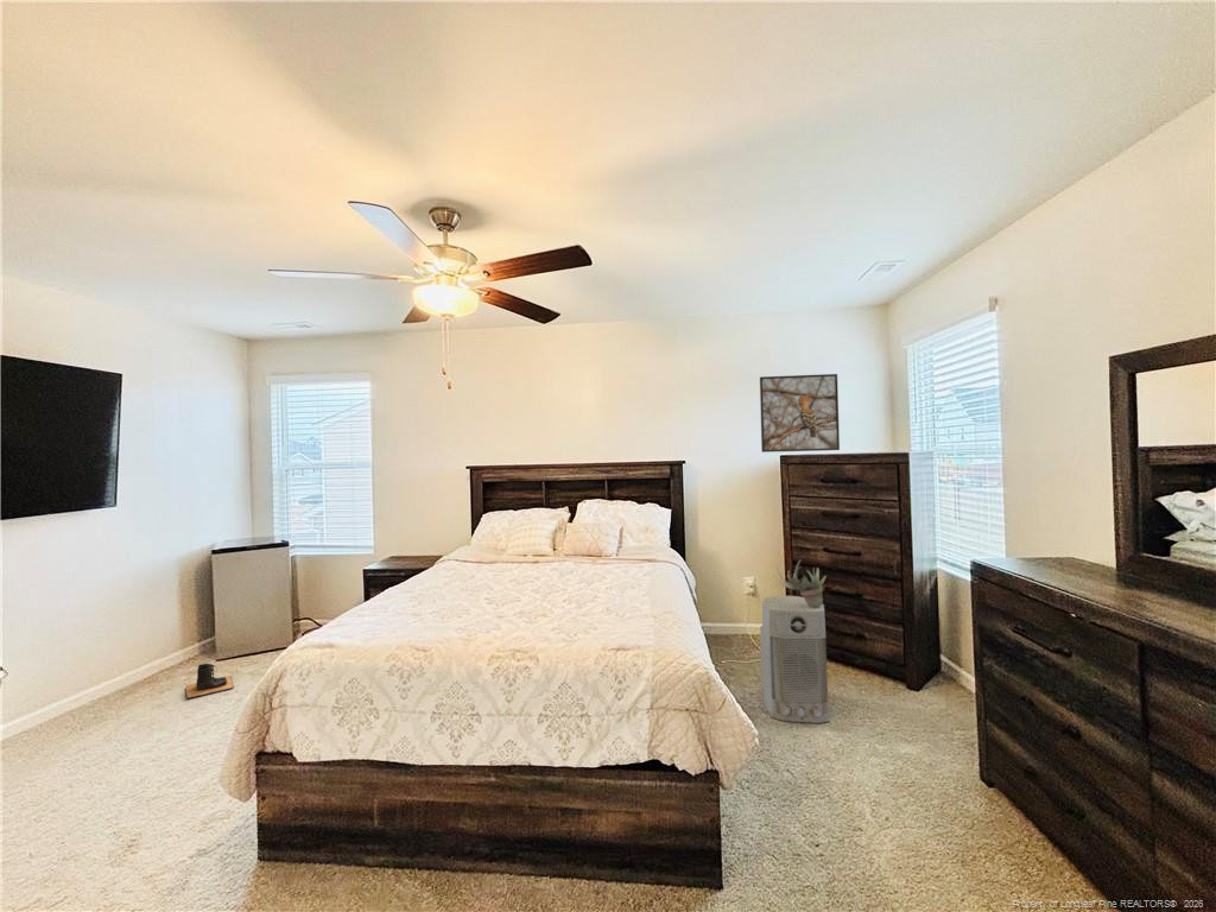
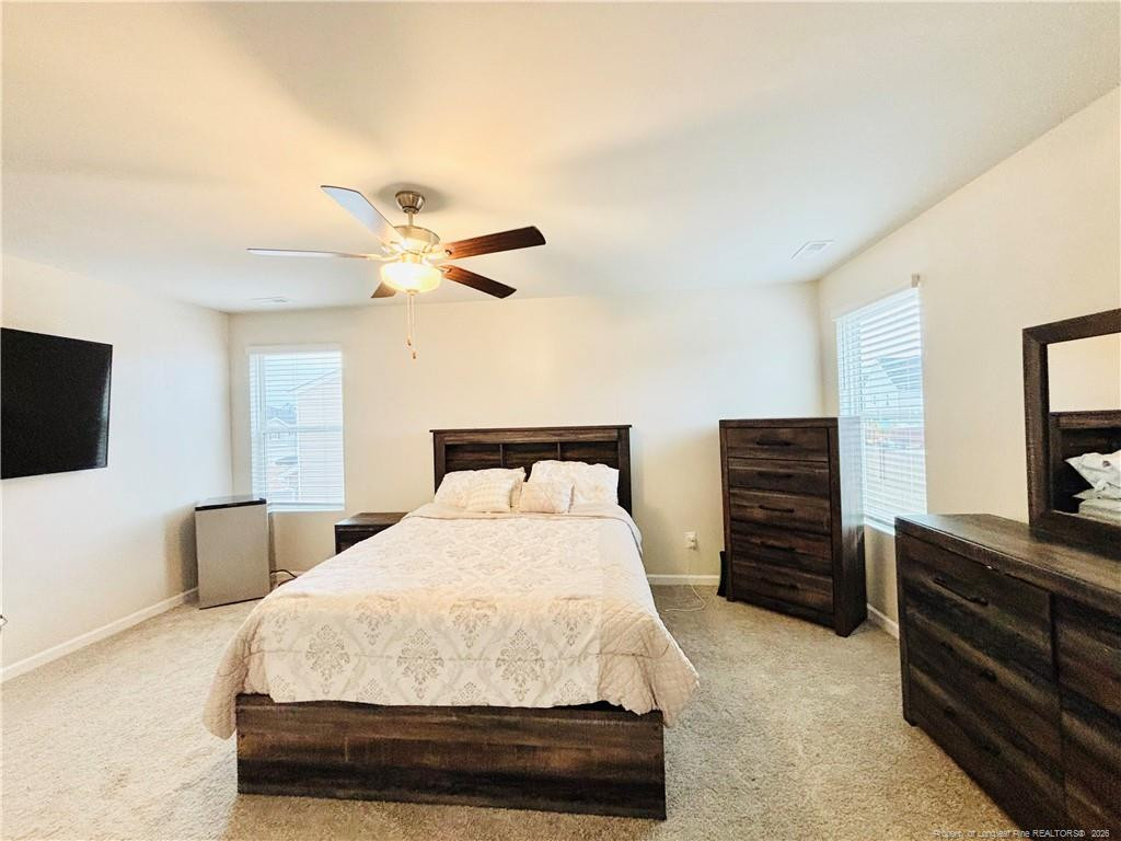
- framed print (799, 413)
- boots (209, 676)
- air purifier (793, 654)
- succulent plant (802, 582)
